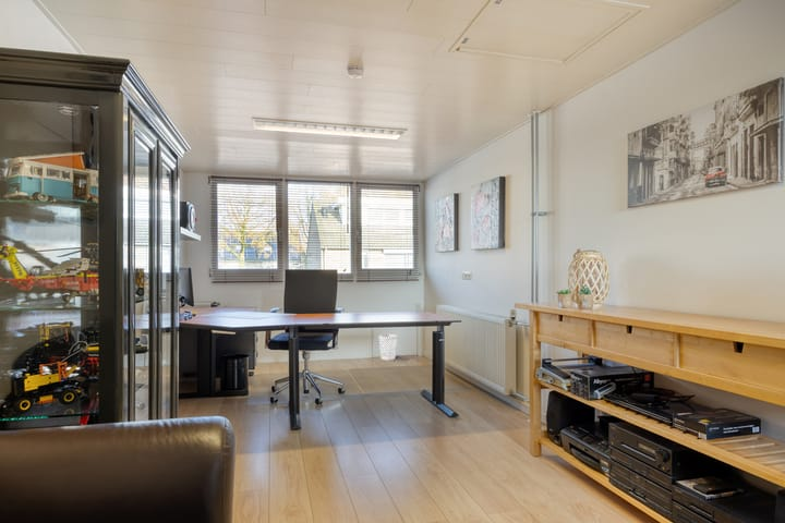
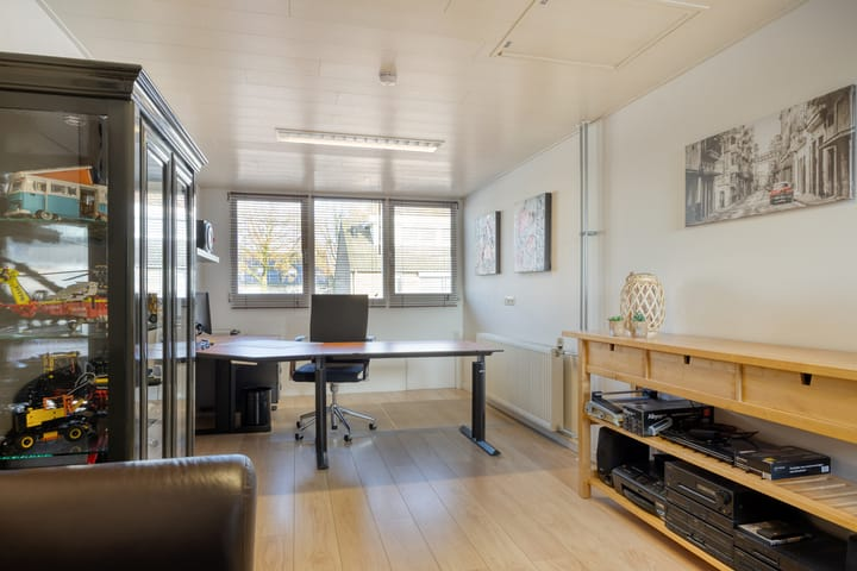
- wastebasket (388, 346)
